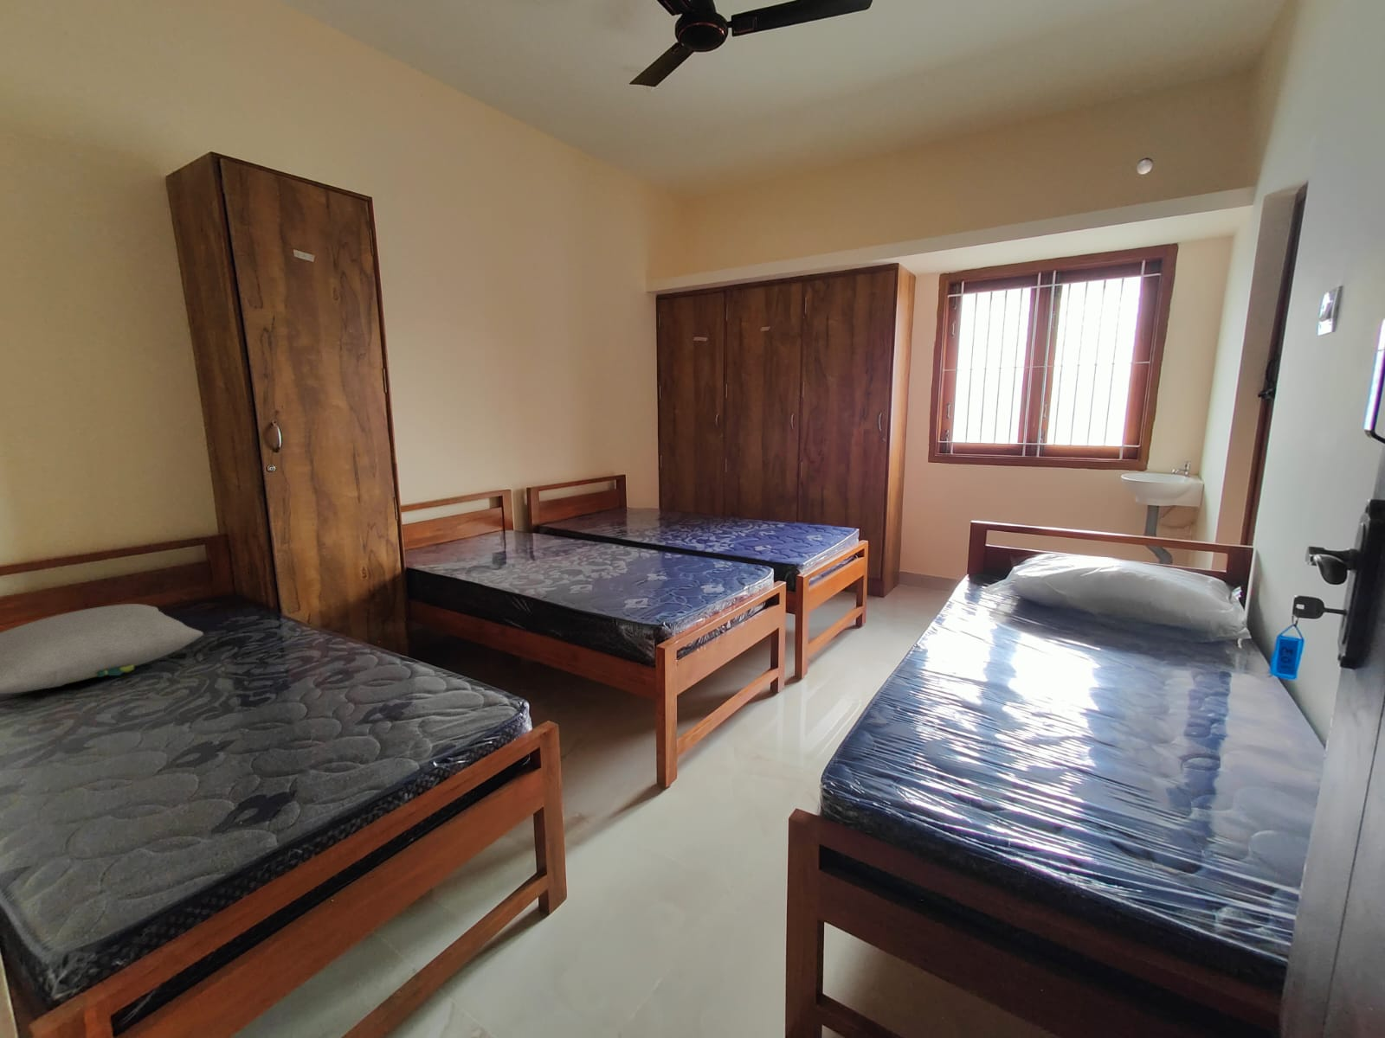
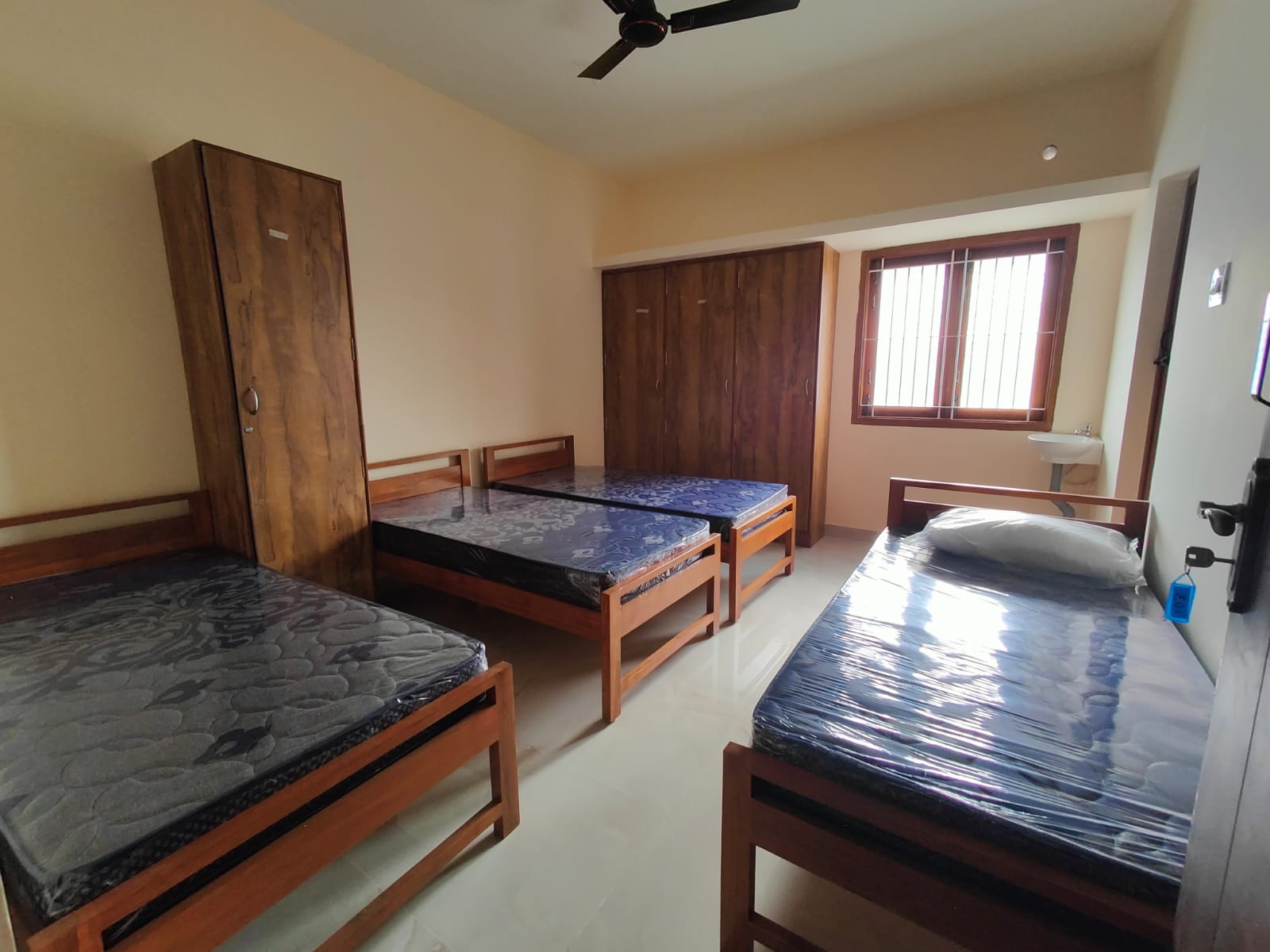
- pillow (85, 642)
